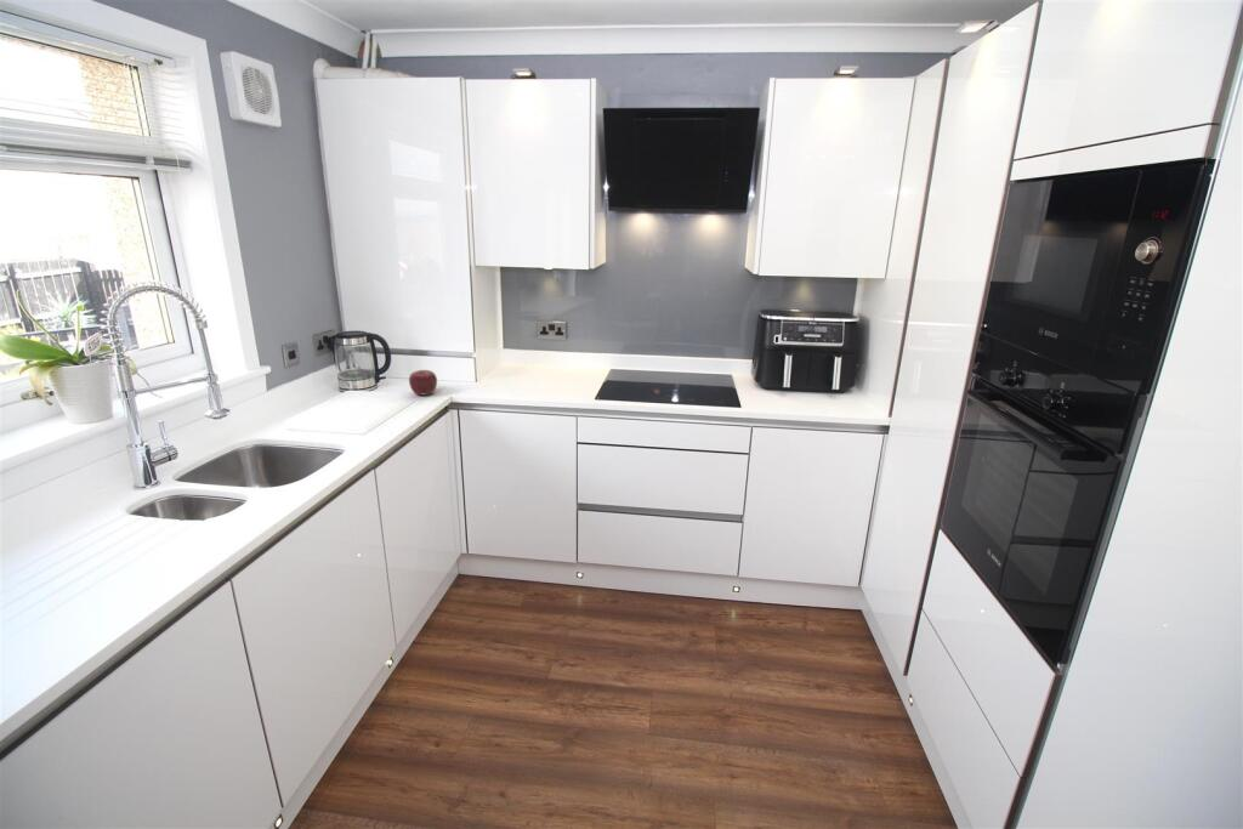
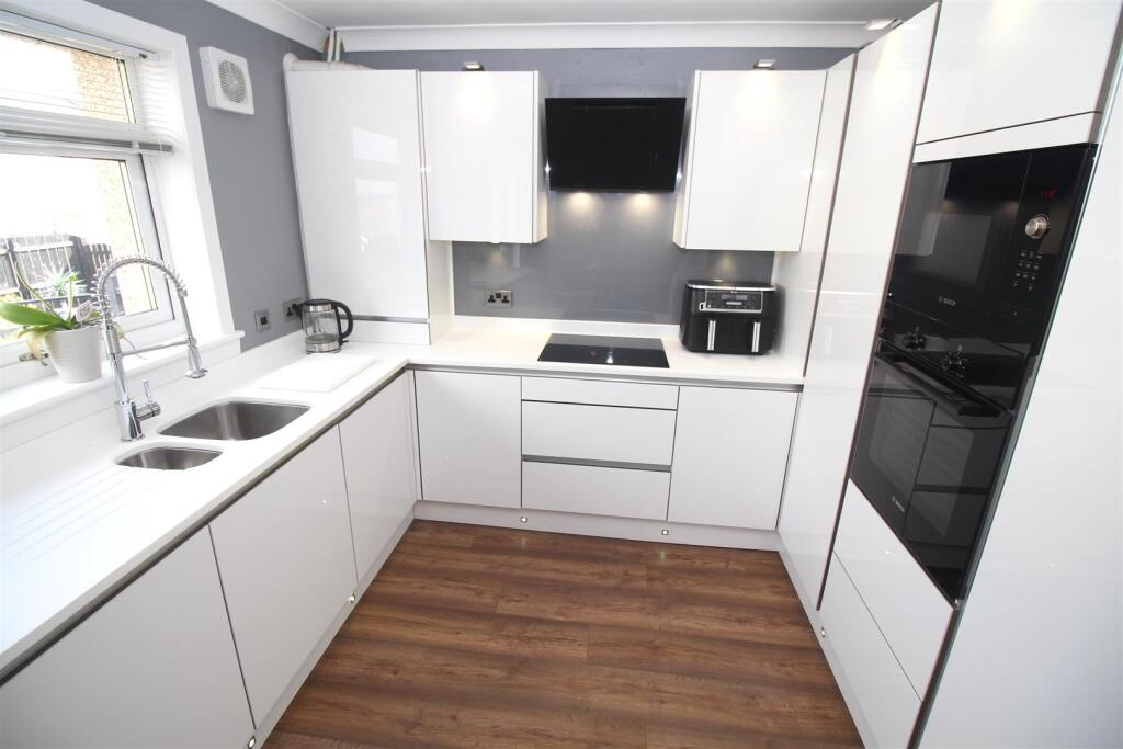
- apple (422, 382)
